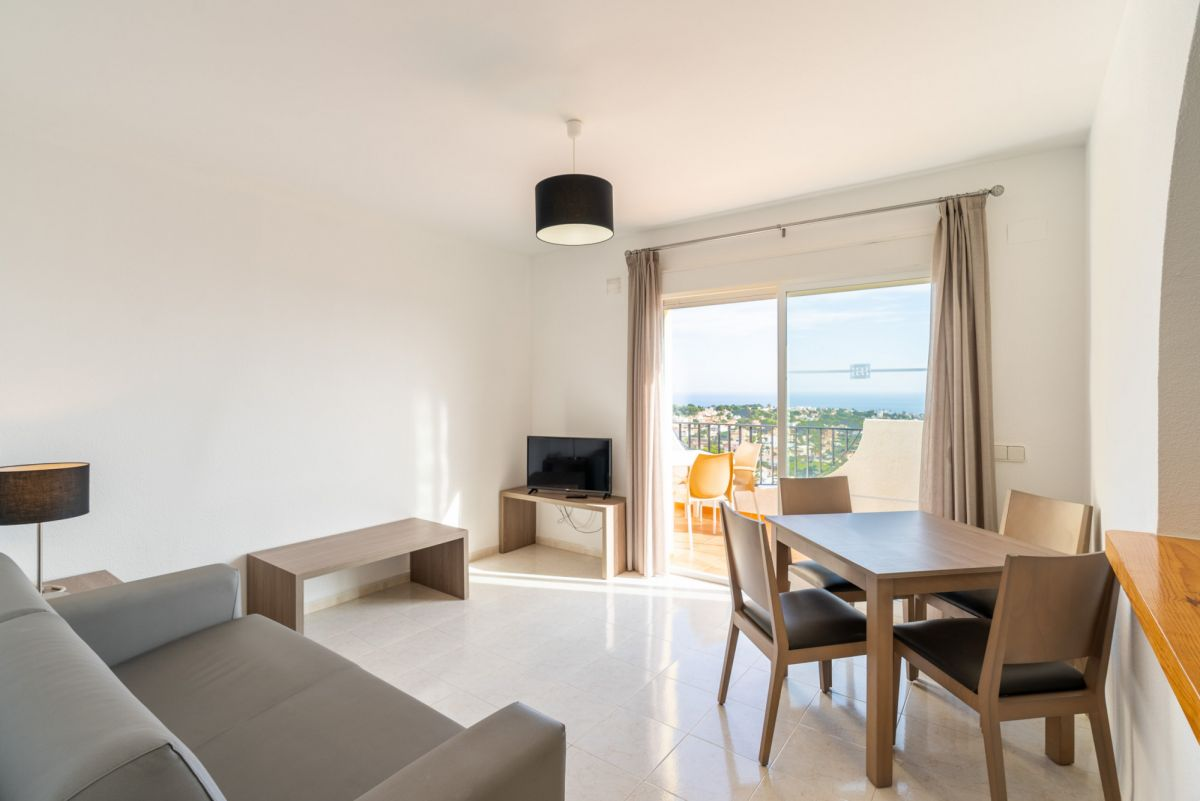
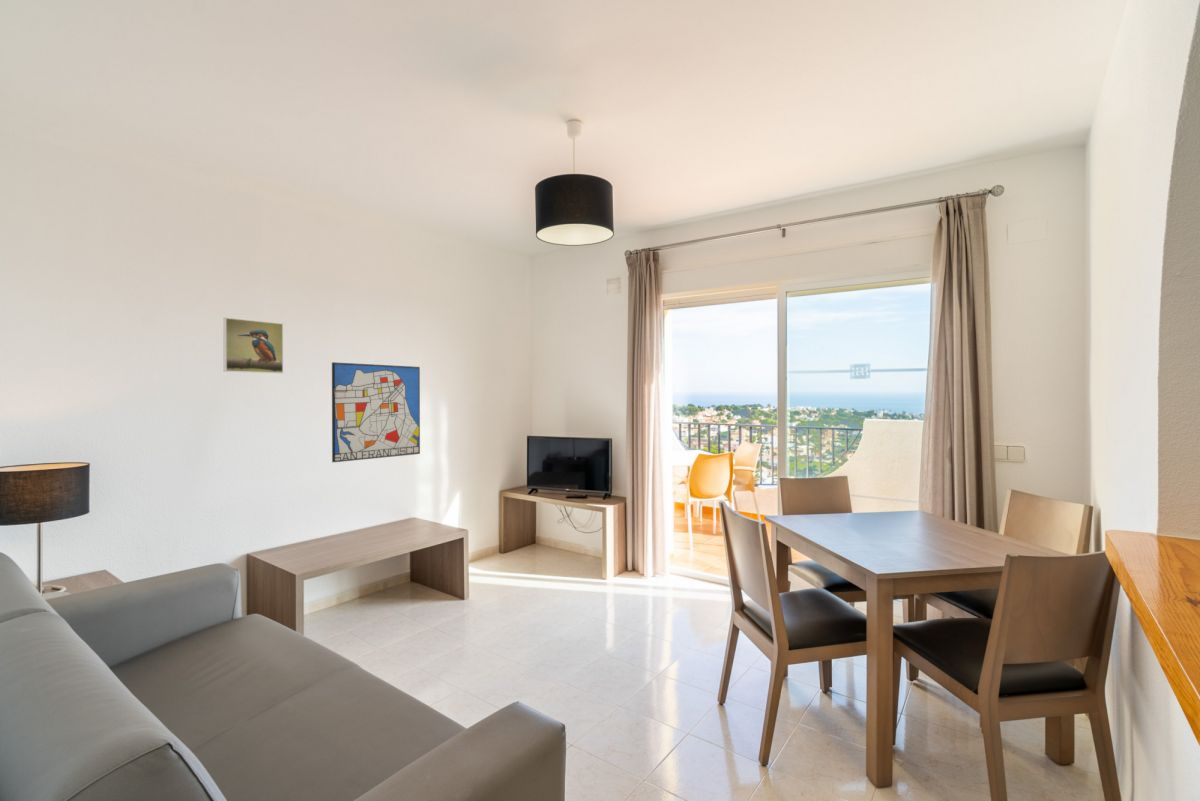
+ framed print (254, 346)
+ wall art (379, 411)
